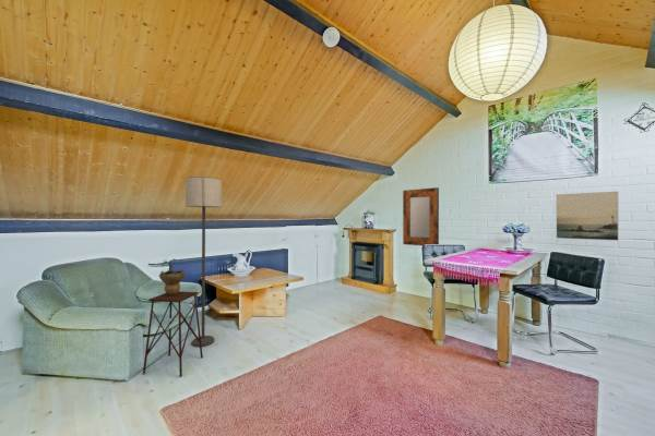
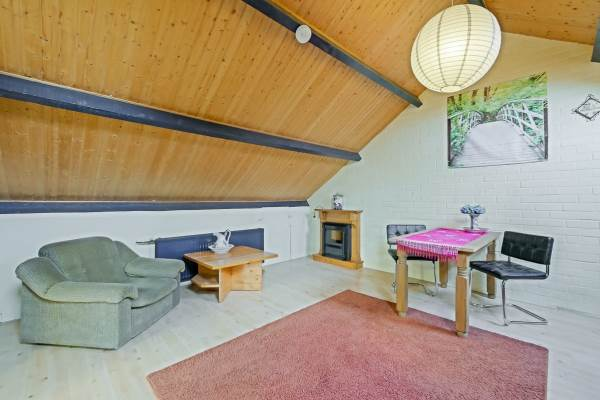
- side table (176, 330)
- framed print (585, 216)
- decorative bowl (171, 281)
- home mirror (419, 217)
- lamp (203, 261)
